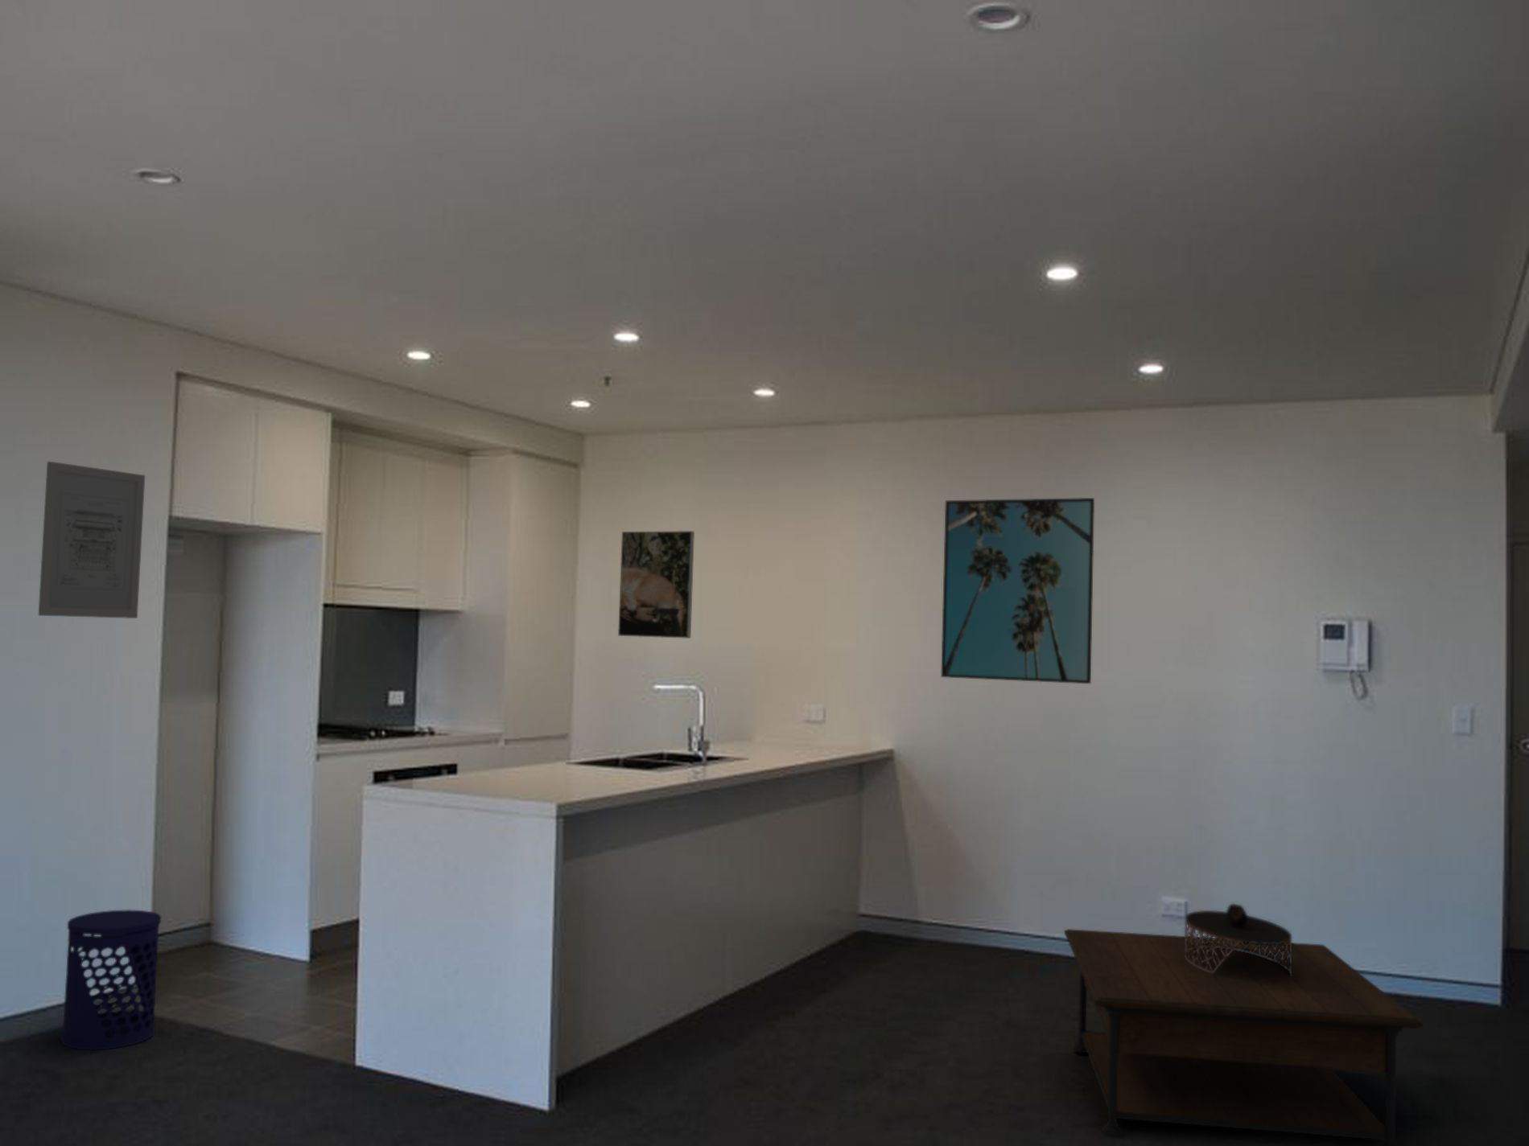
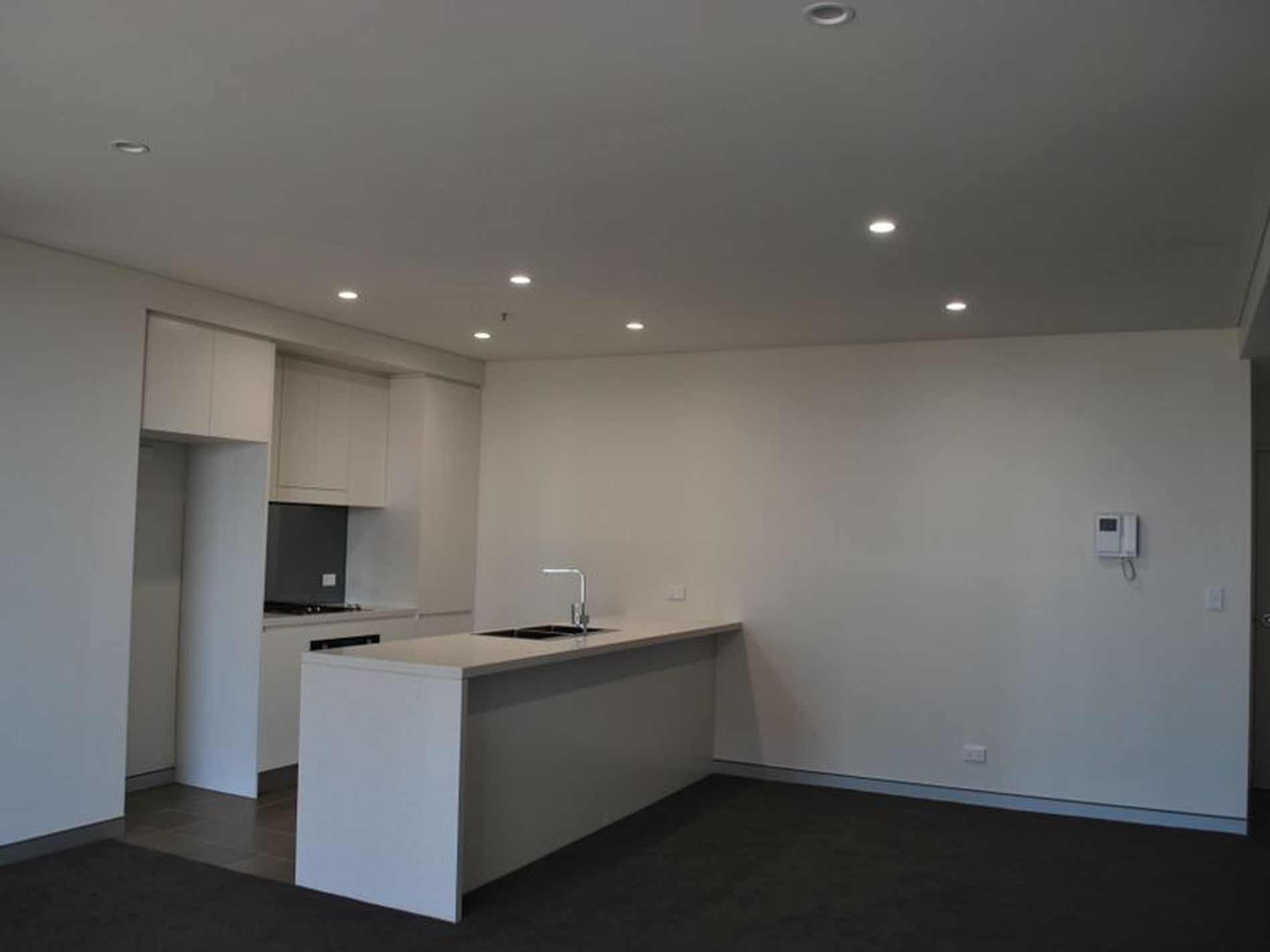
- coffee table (1236, 934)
- coffee table (1220, 1033)
- wall art (94, 542)
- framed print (656, 584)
- waste bin (112, 977)
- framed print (1016, 590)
